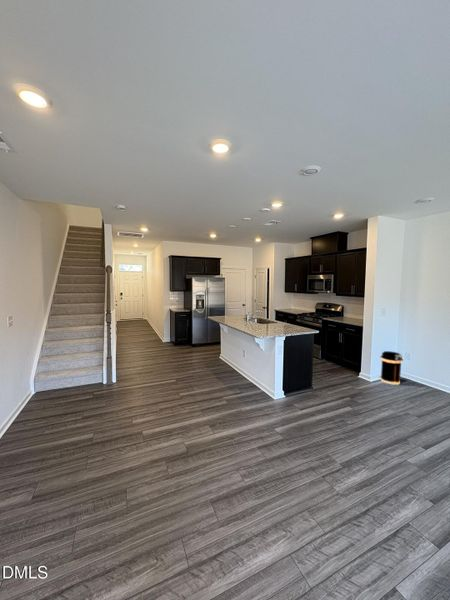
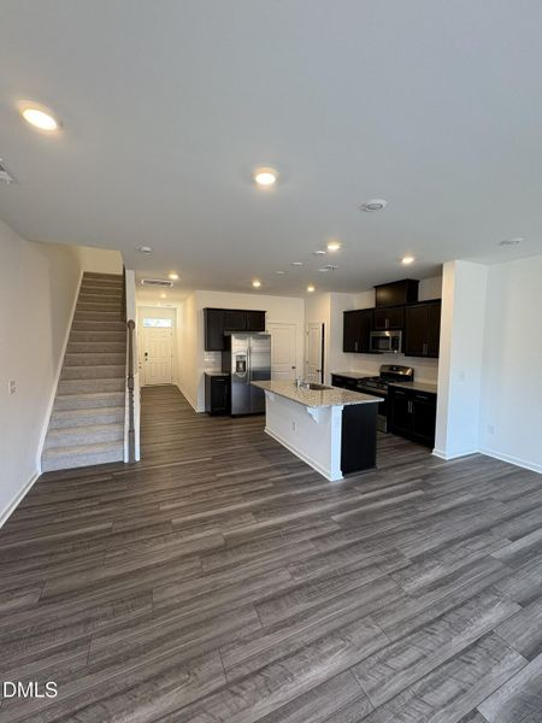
- trash can (391, 367)
